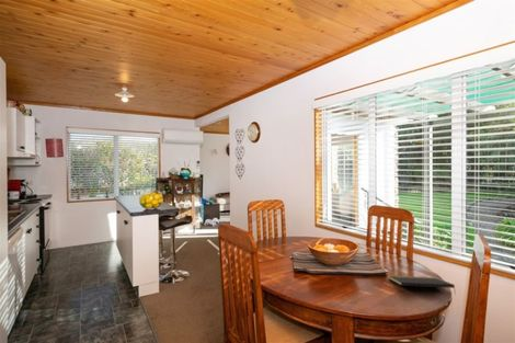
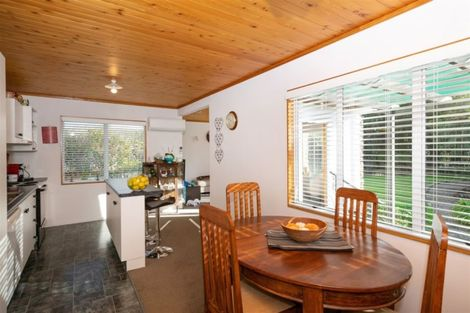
- notepad (419, 281)
